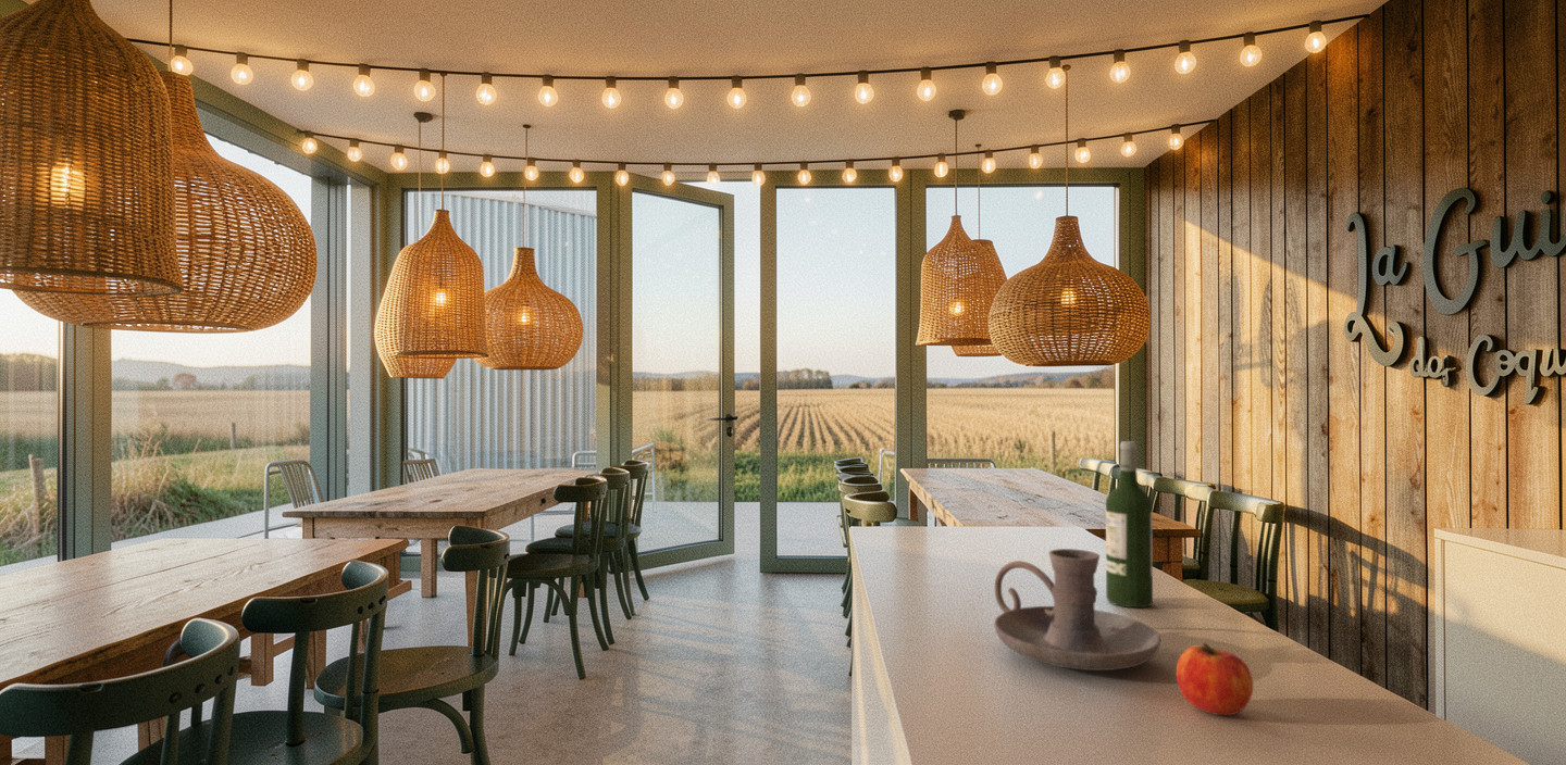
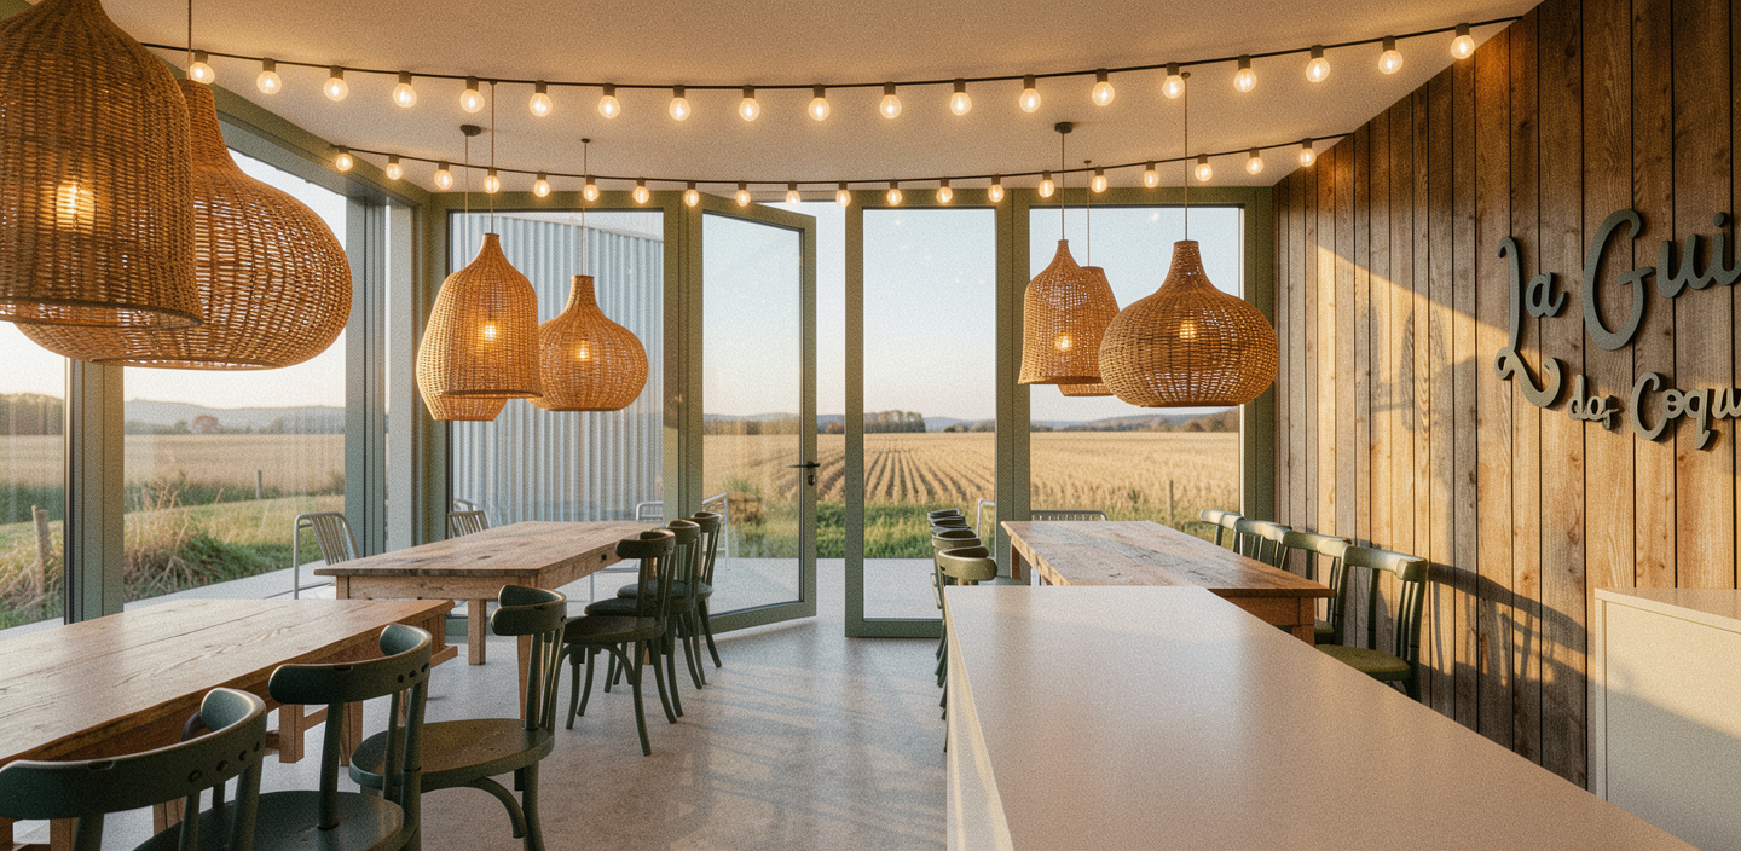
- candle holder (1060, 600)
- wine bottle (1128, 522)
- fruit (1214, 676)
